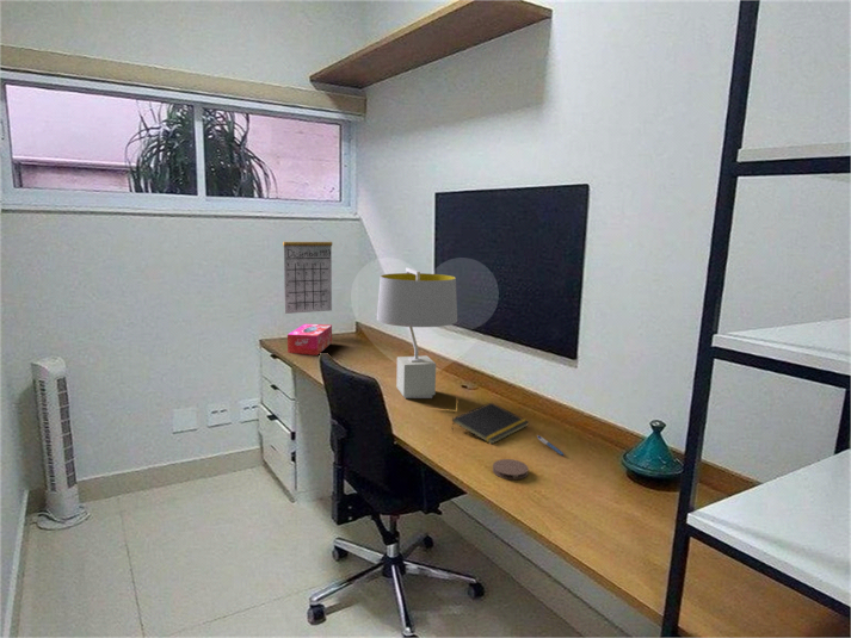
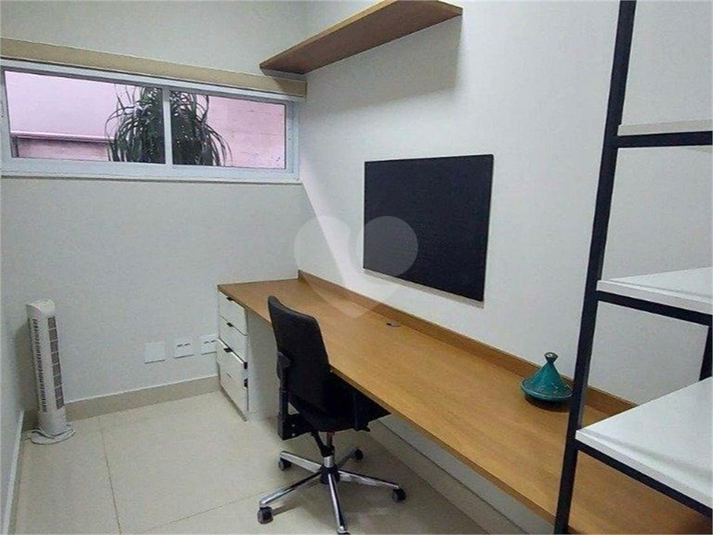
- notepad (491, 421)
- pen (549, 445)
- calendar (308, 268)
- tissue box (310, 339)
- coaster (510, 469)
- table lamp (413, 334)
